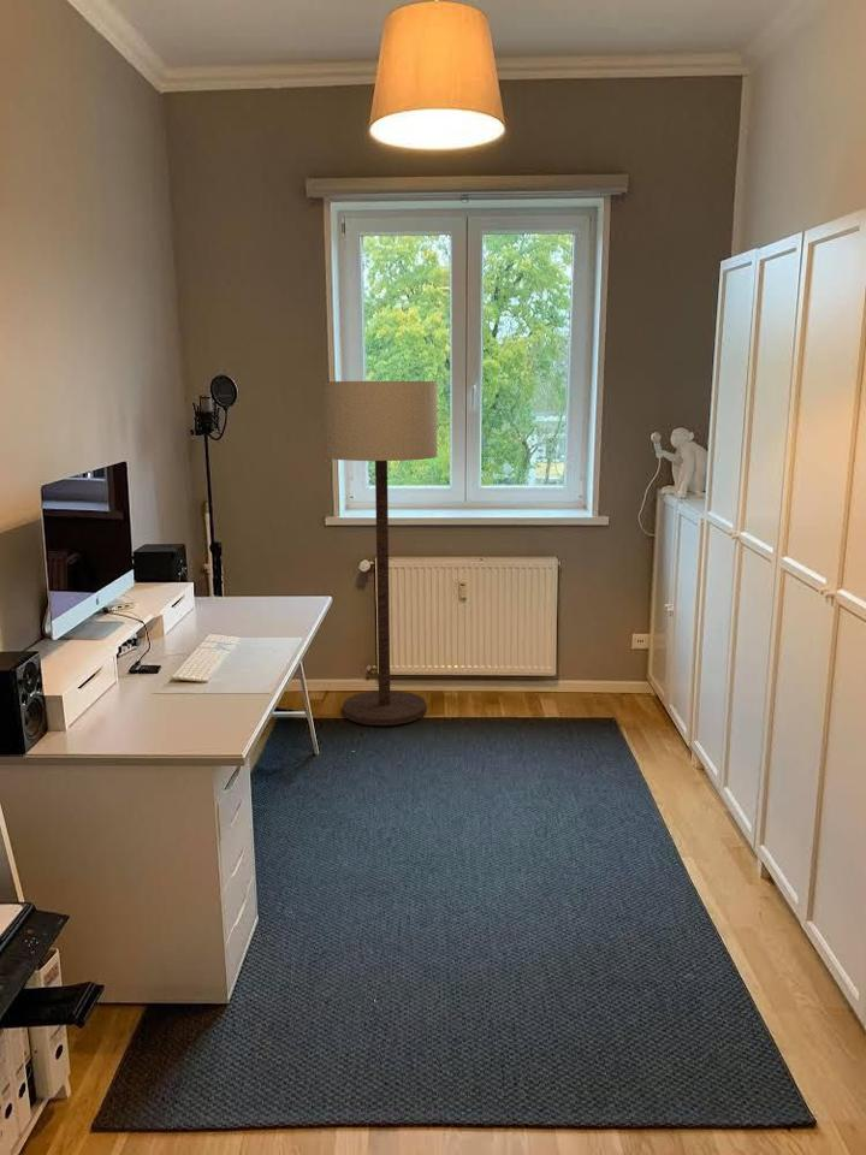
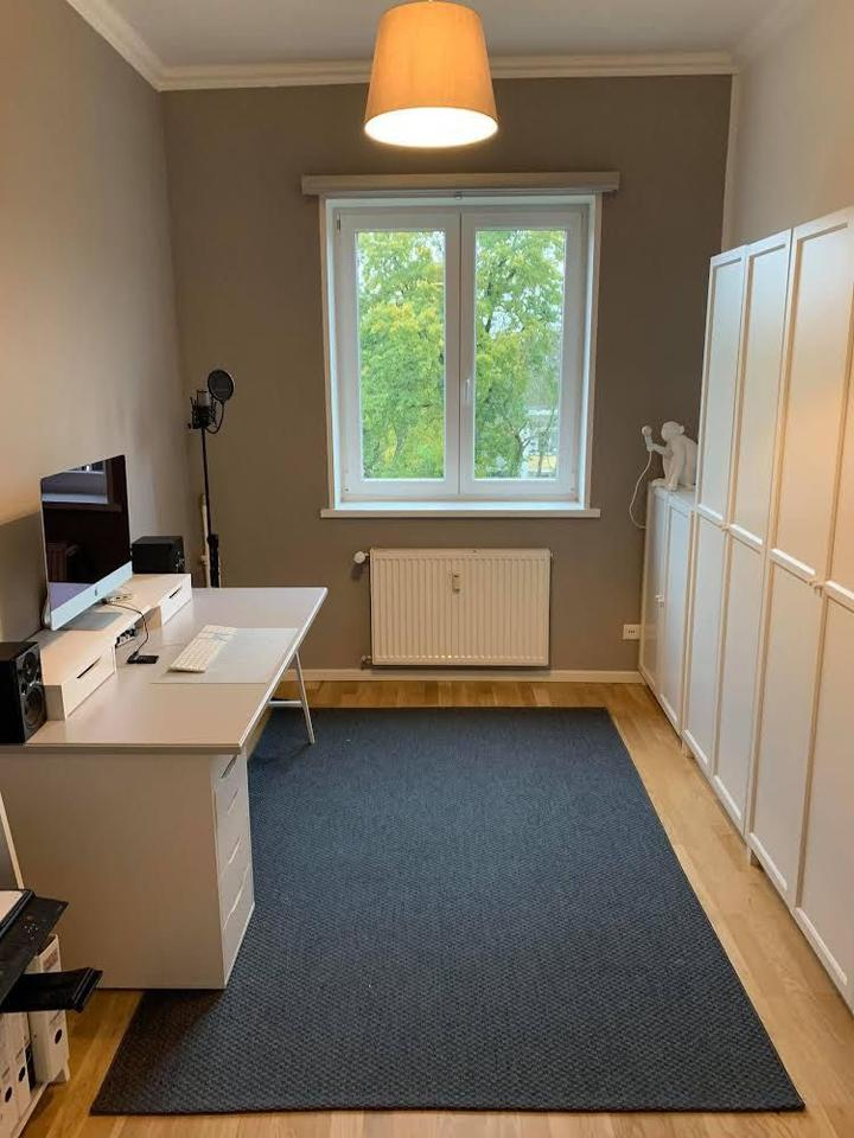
- floor lamp (382, 552)
